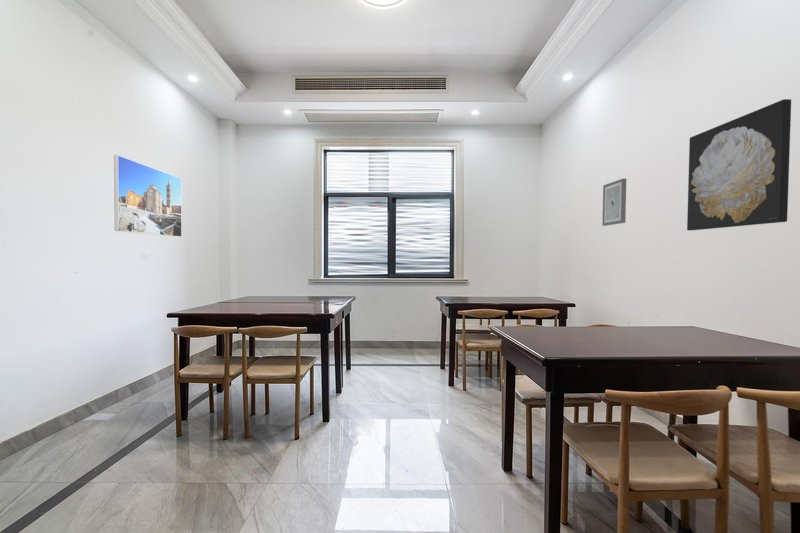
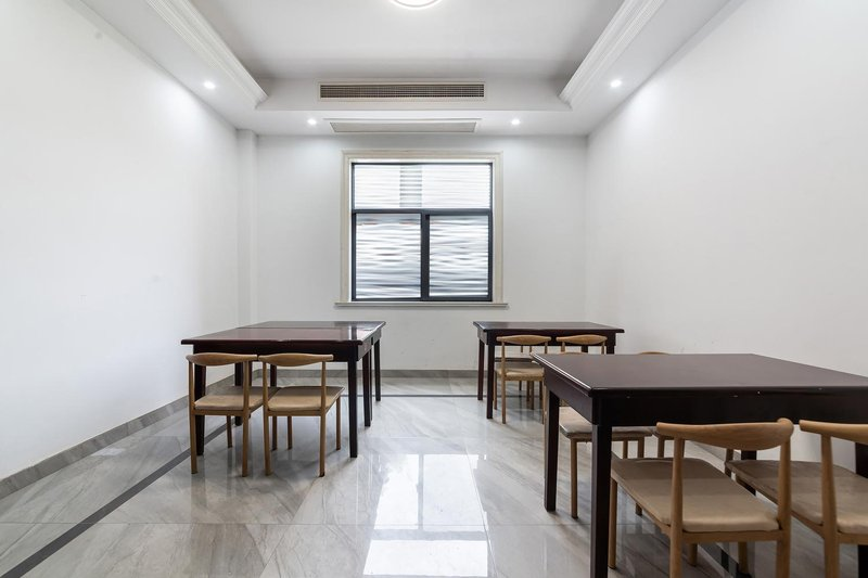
- wall art (613, 203)
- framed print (152, 201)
- wall art (732, 174)
